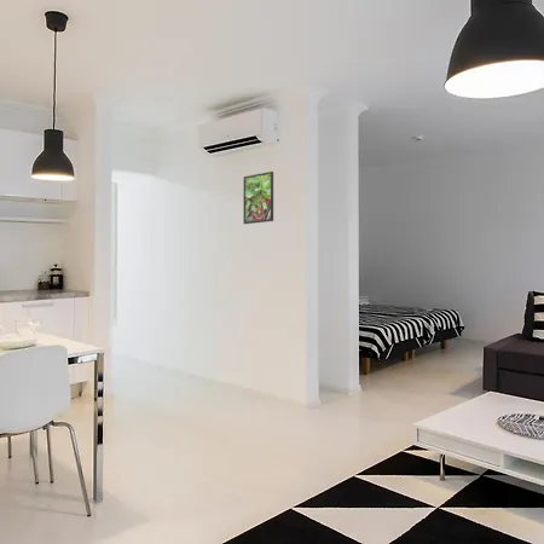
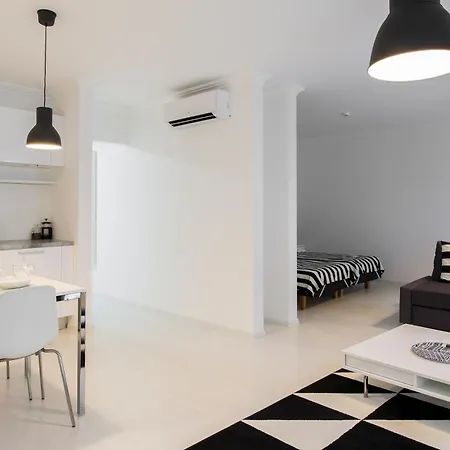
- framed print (257, 198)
